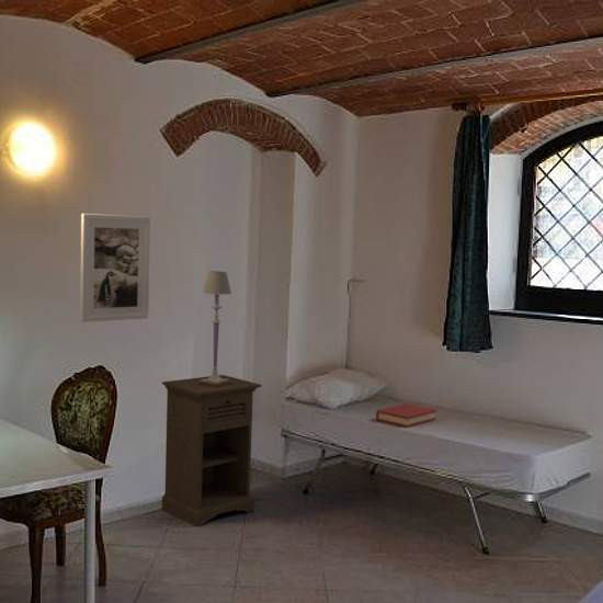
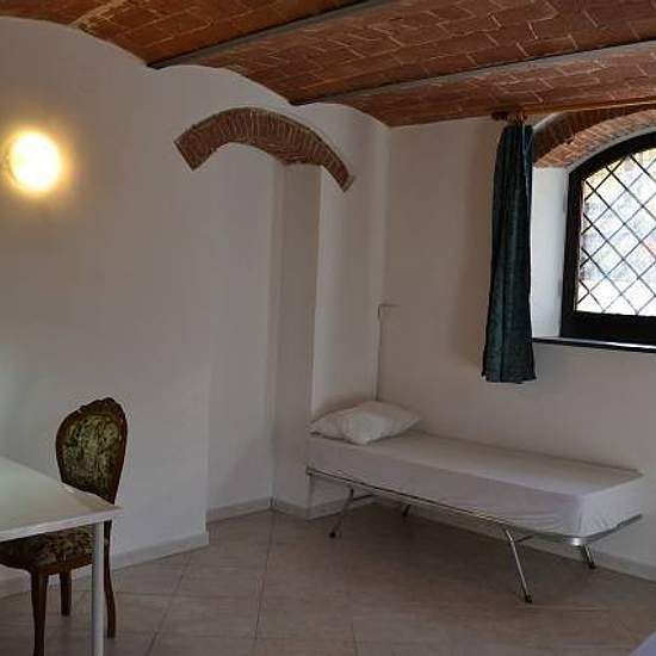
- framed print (115, 268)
- nightstand (209, 447)
- table lamp (216, 328)
- hardback book (406, 414)
